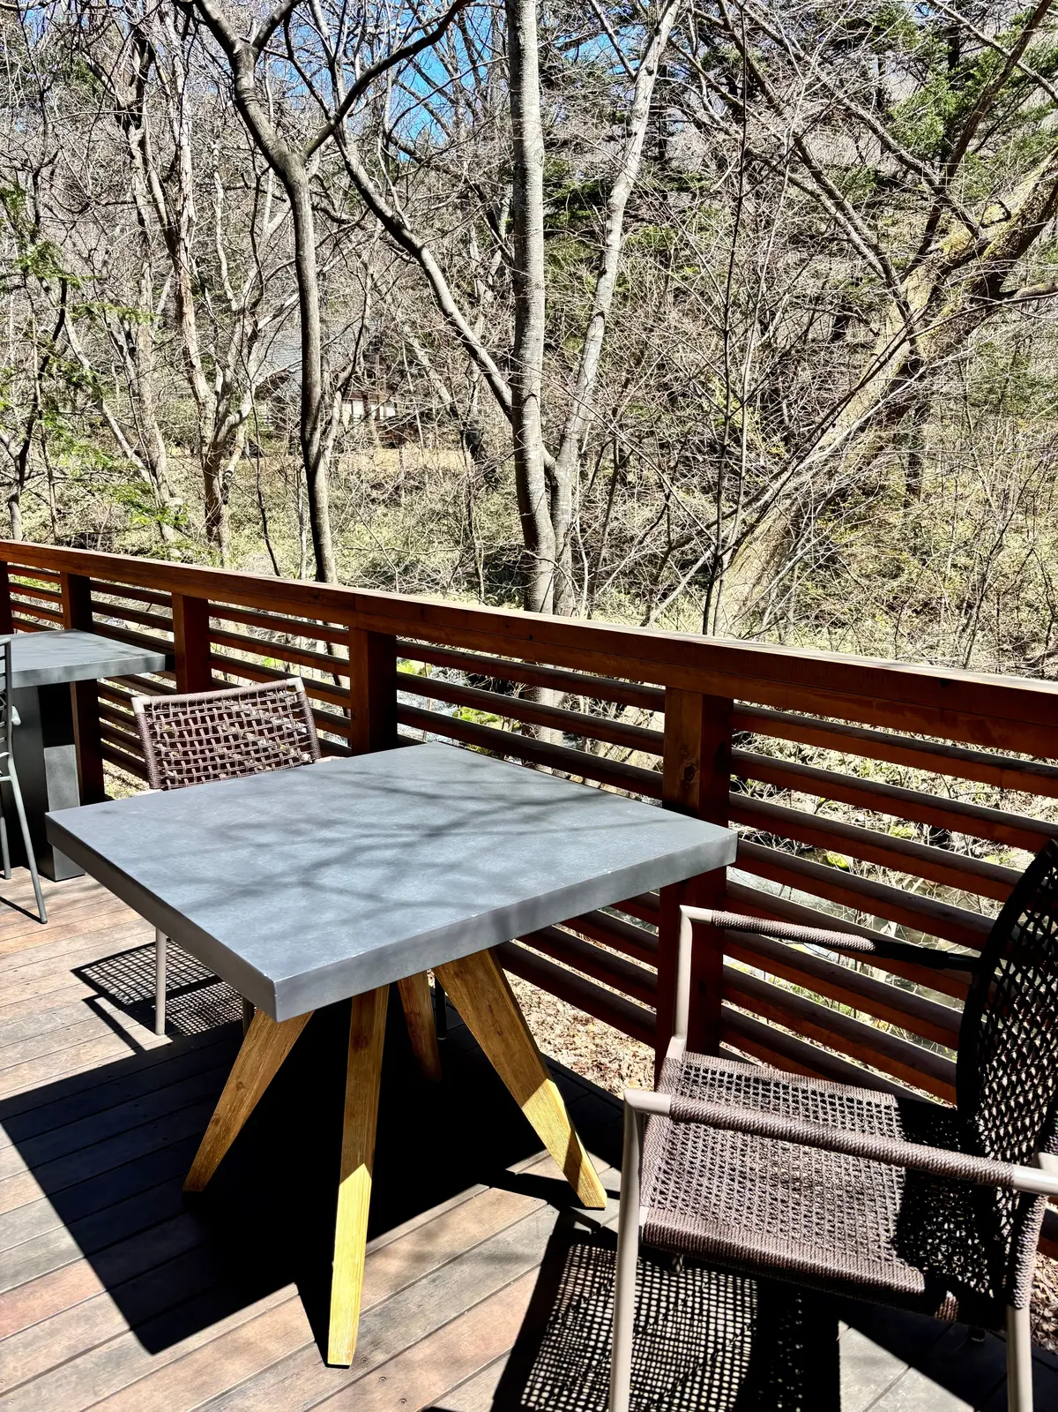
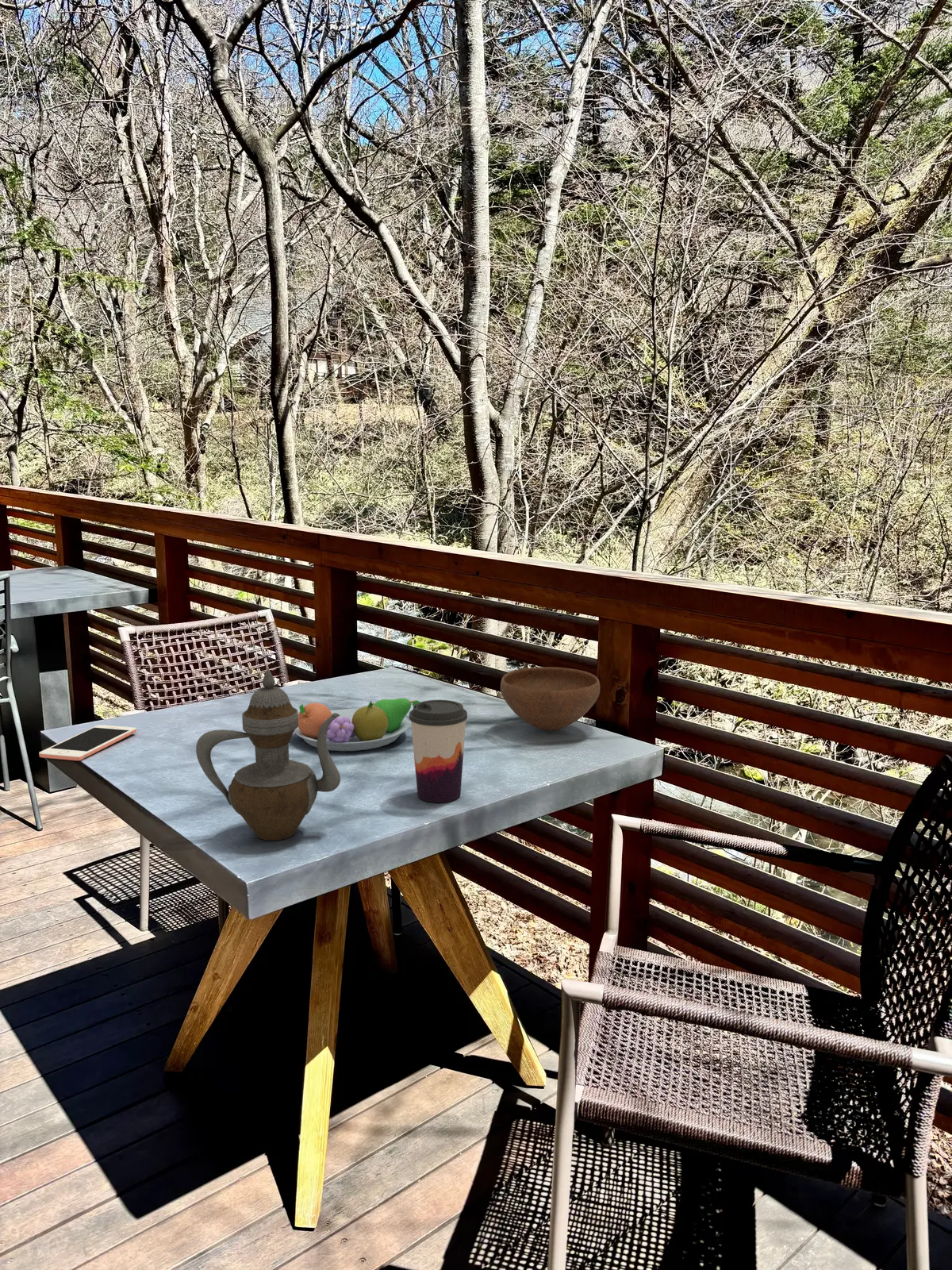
+ bowl (550, 703)
+ cell phone (90, 741)
+ coffee cup (438, 750)
+ teapot (269, 752)
+ fruit bowl (355, 714)
